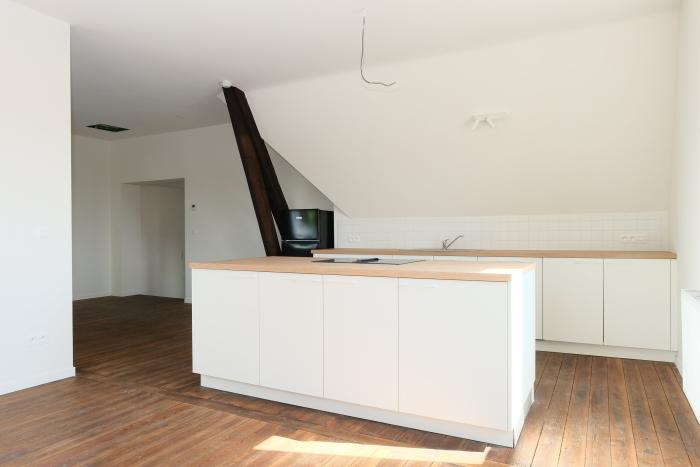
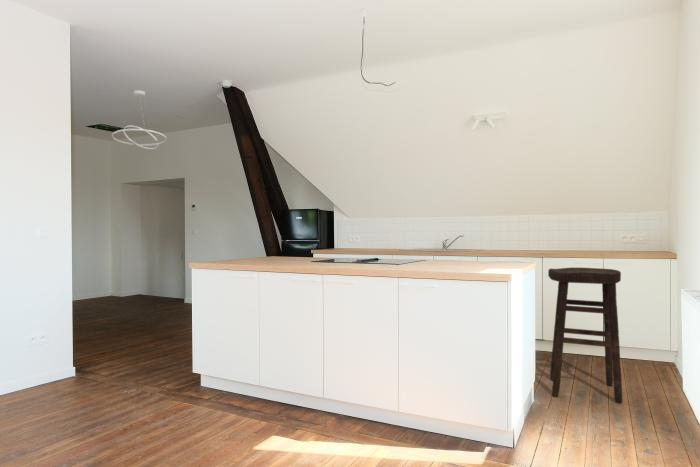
+ ceiling light fixture (143, 122)
+ stool (583, 330)
